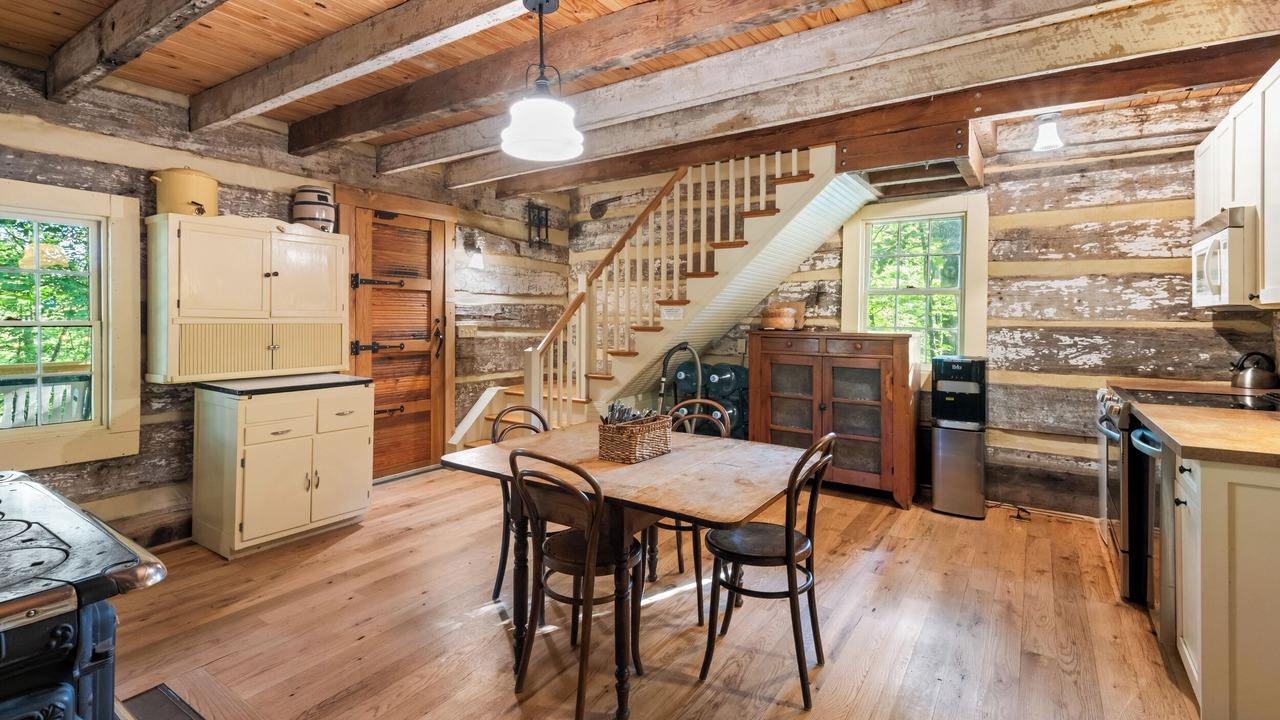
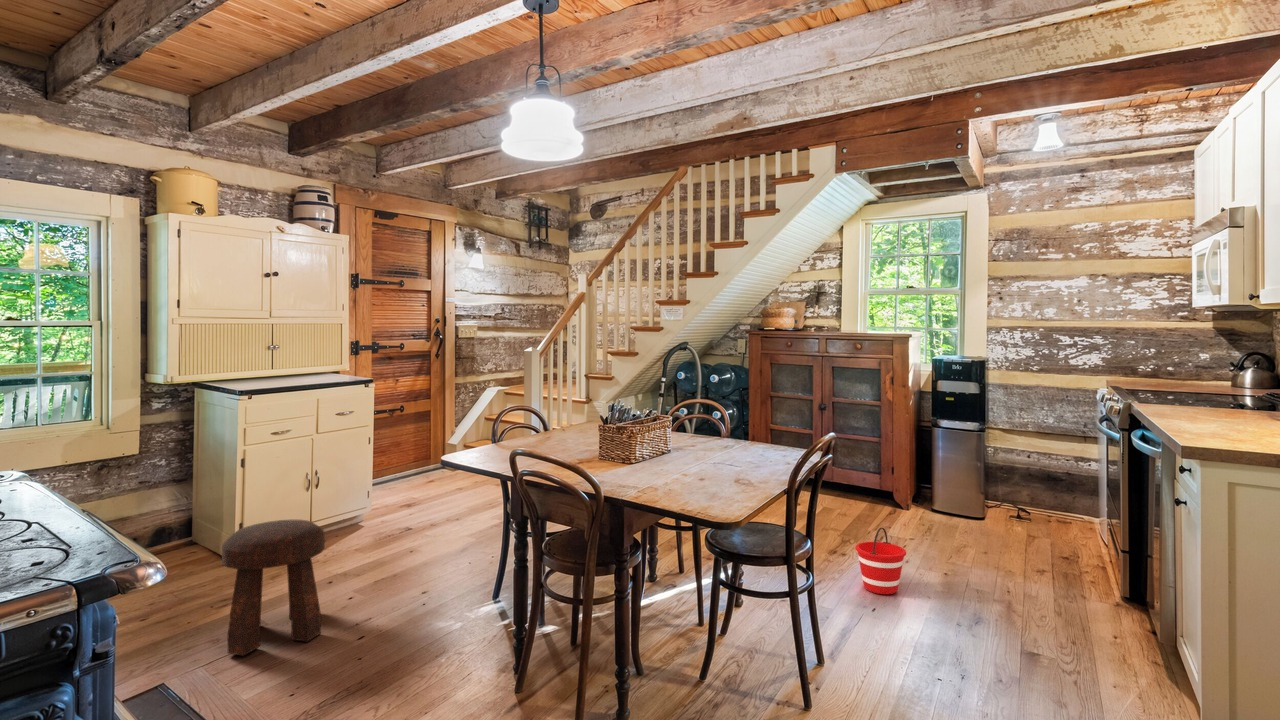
+ bucket (880, 558)
+ stool (262, 579)
